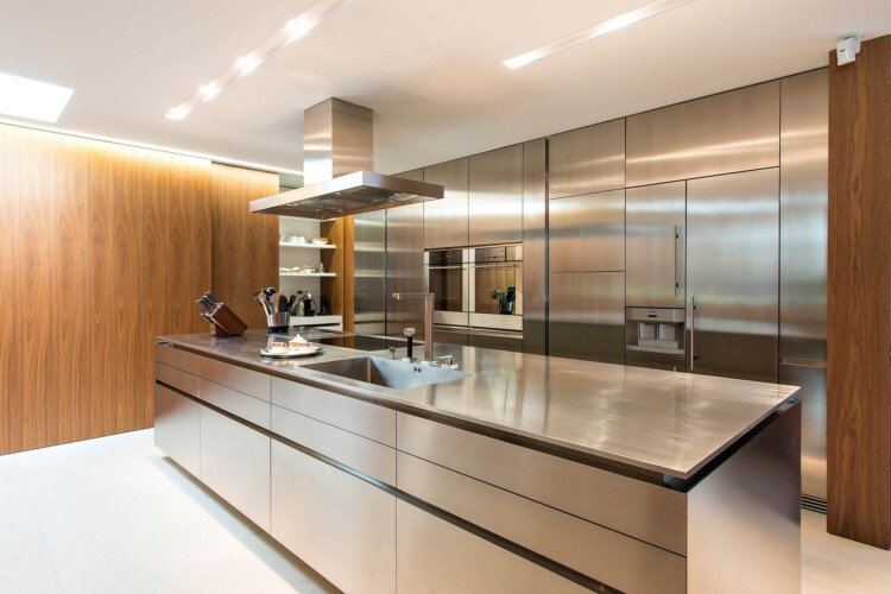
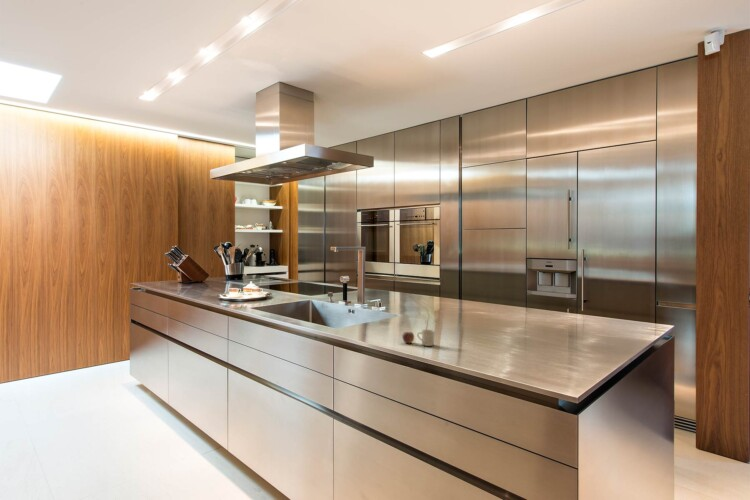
+ mug (418, 336)
